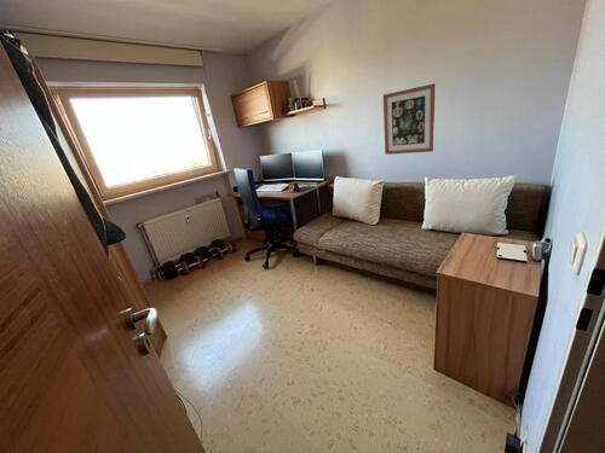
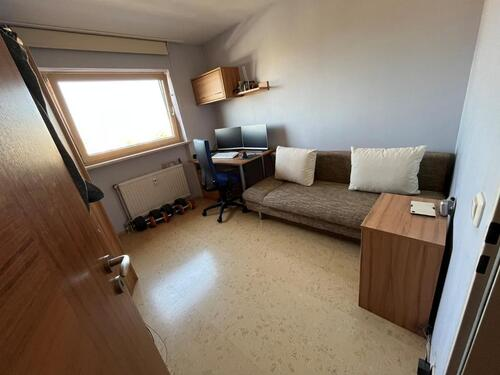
- wall art (407, 122)
